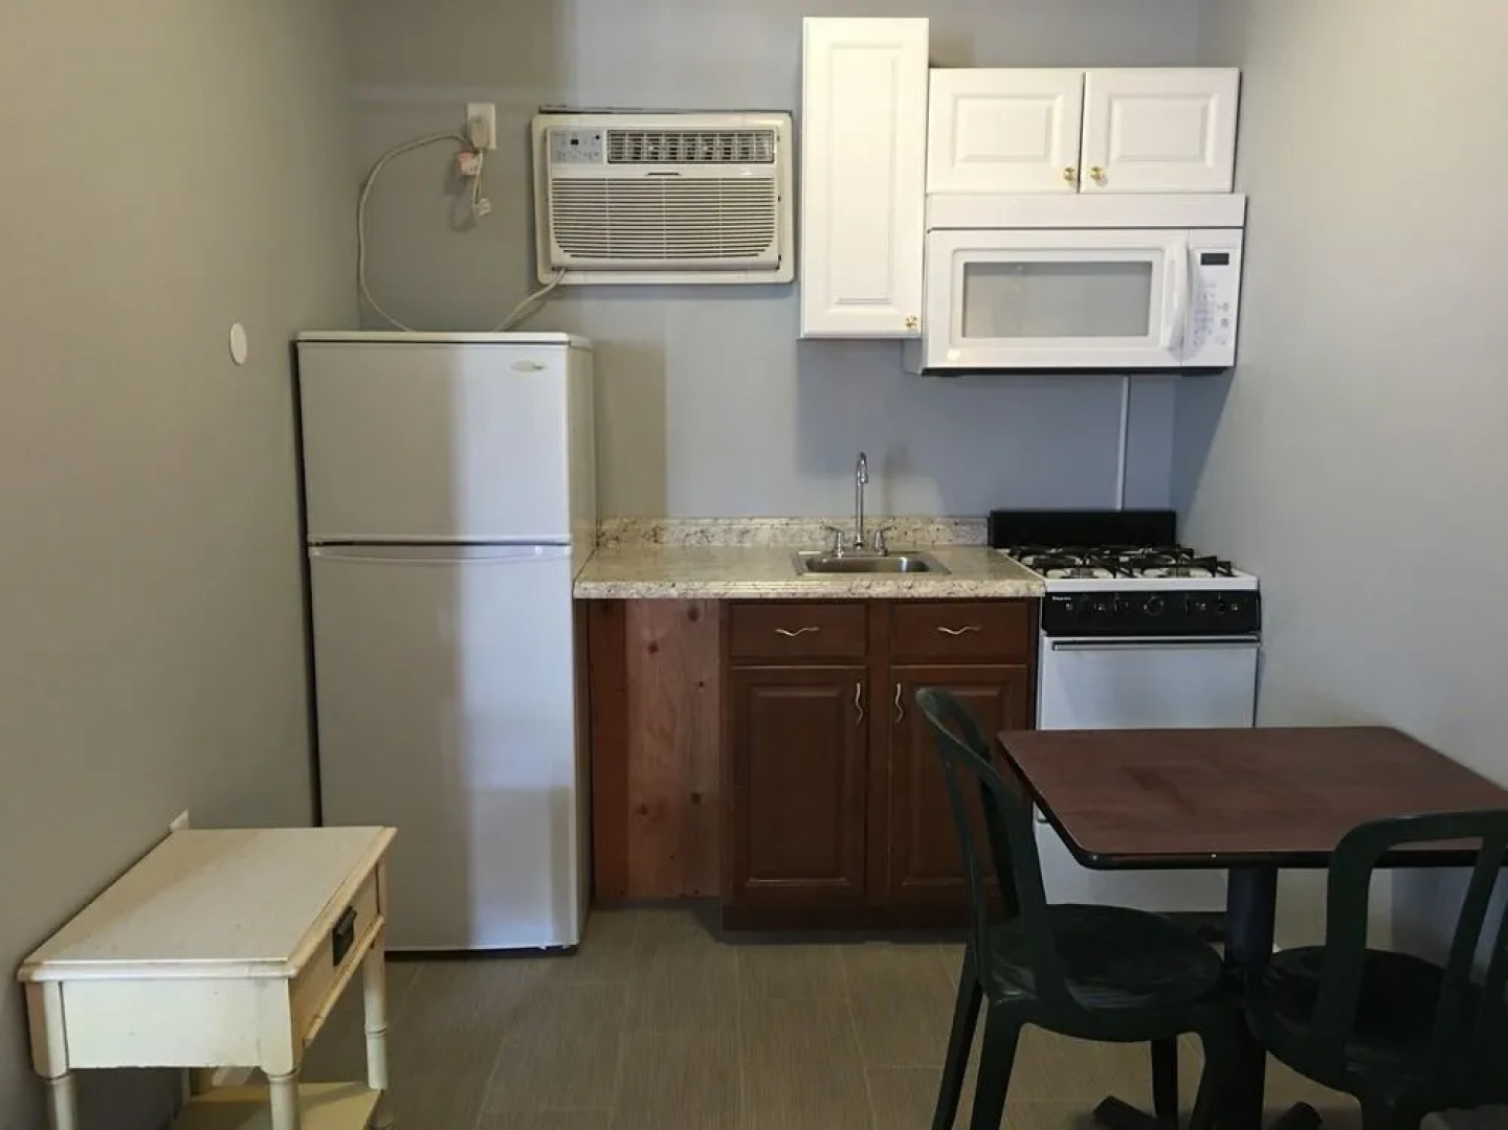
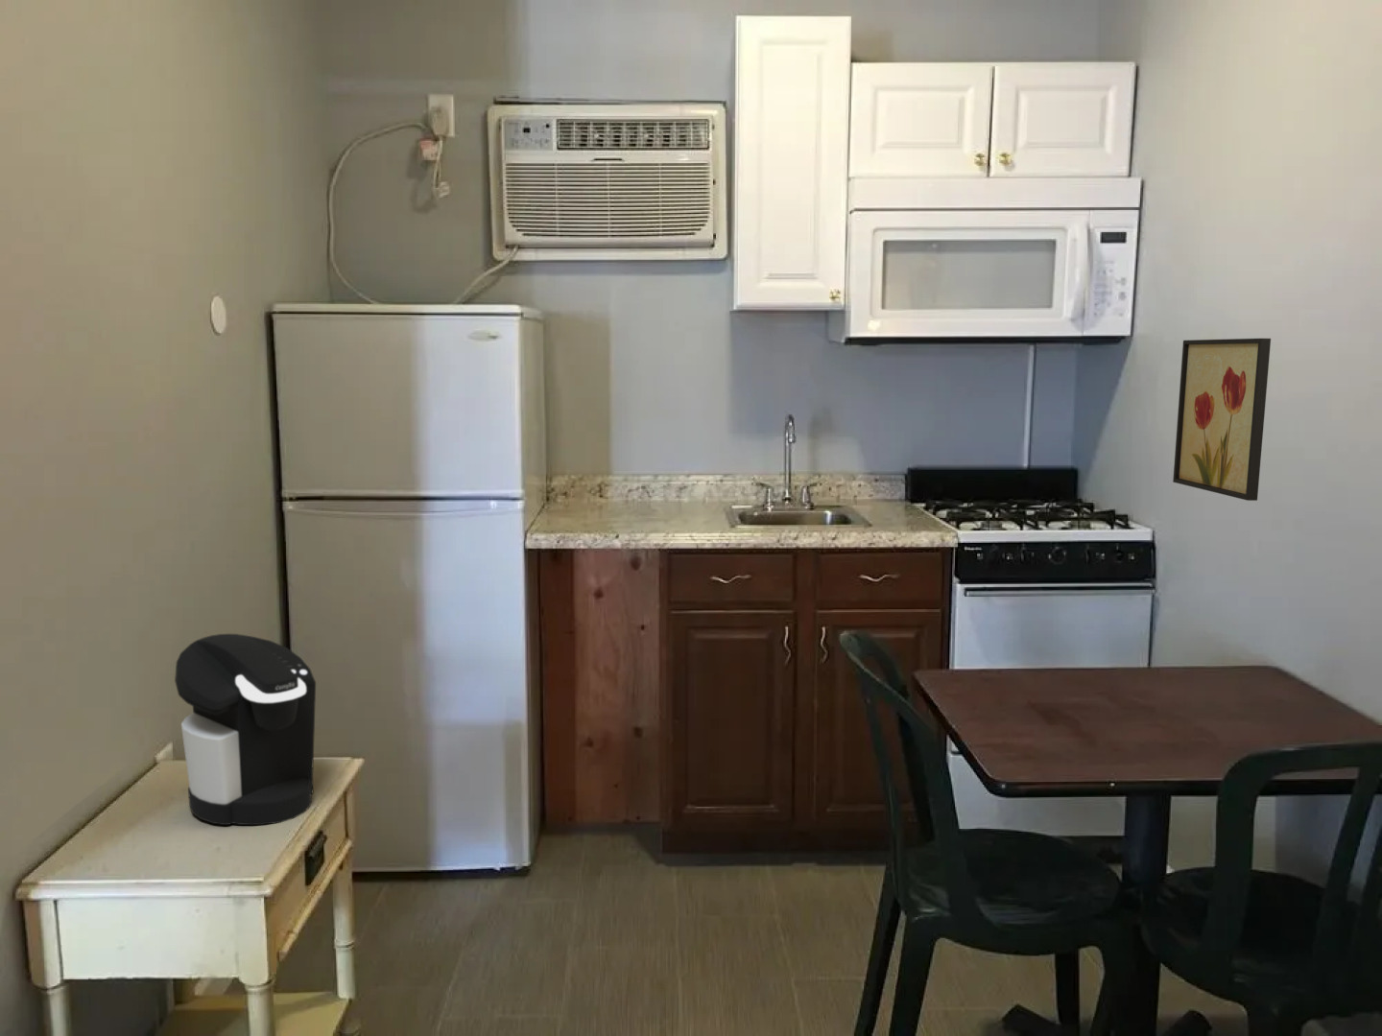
+ coffee maker (252, 724)
+ wall art (1221, 416)
